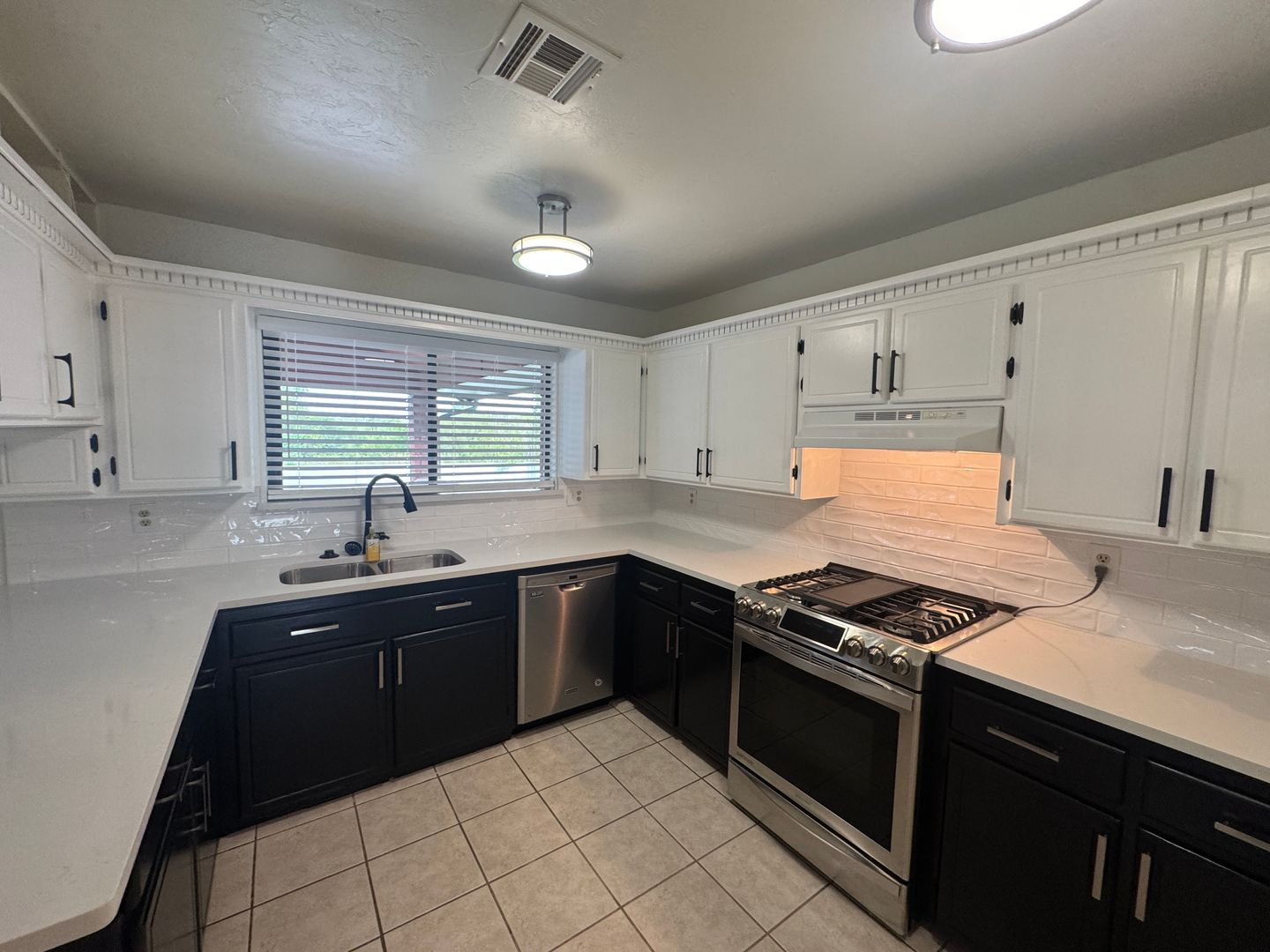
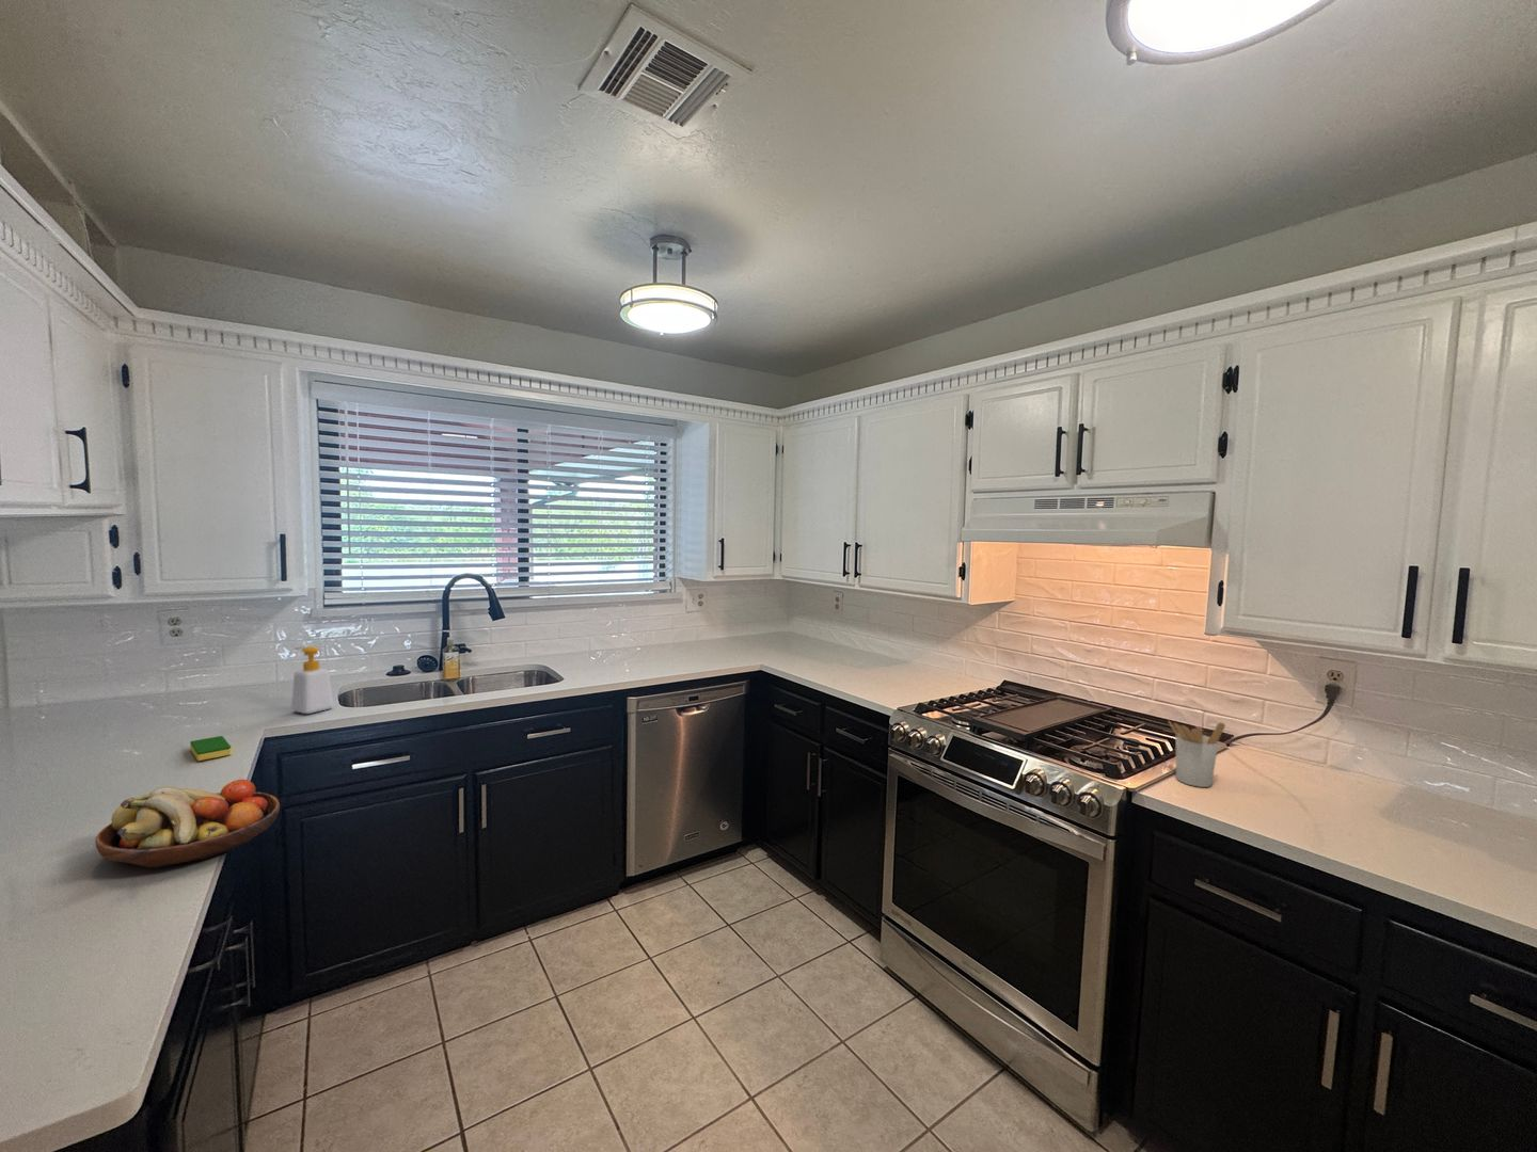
+ dish sponge (211, 748)
+ fruit bowl (194, 813)
+ utensil holder (1192, 751)
+ soap bottle (307, 678)
